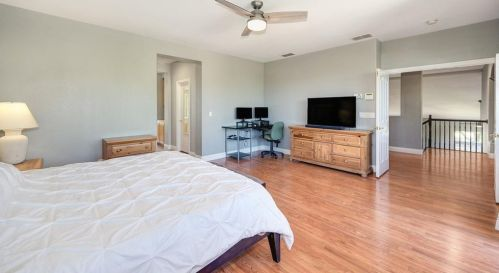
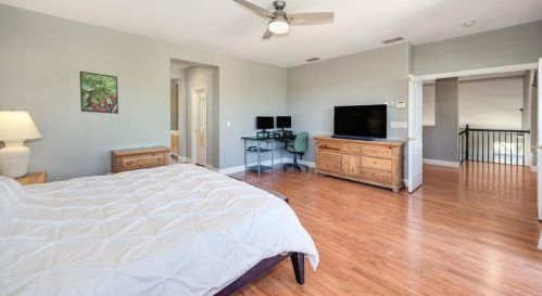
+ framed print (99, 93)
